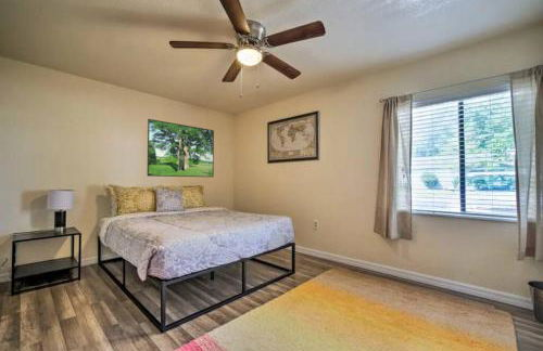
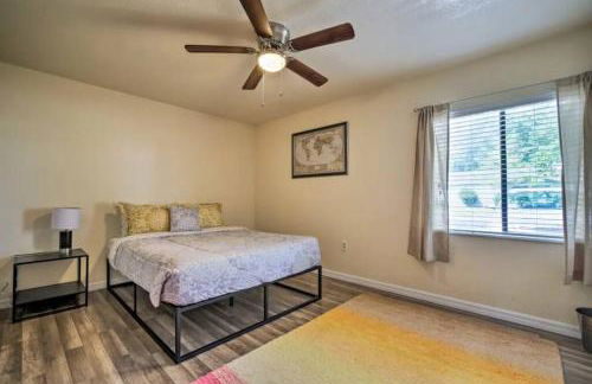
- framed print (184, 151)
